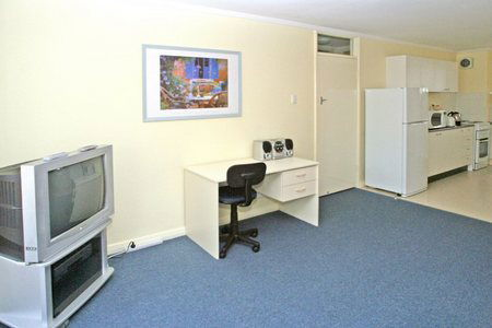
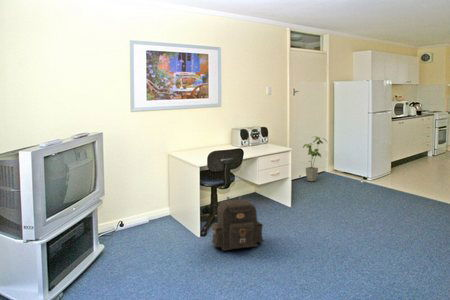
+ backpack (237, 221)
+ house plant (314, 159)
